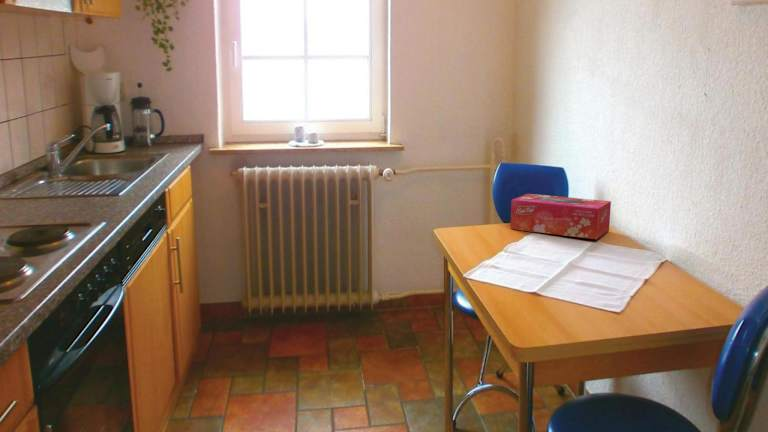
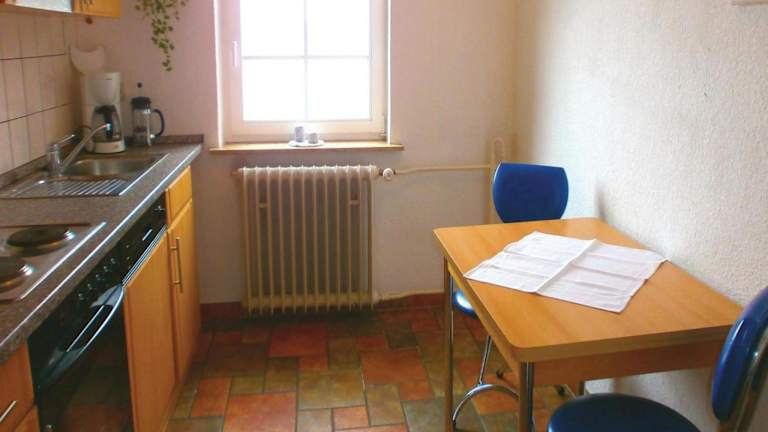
- tissue box (560, 215)
